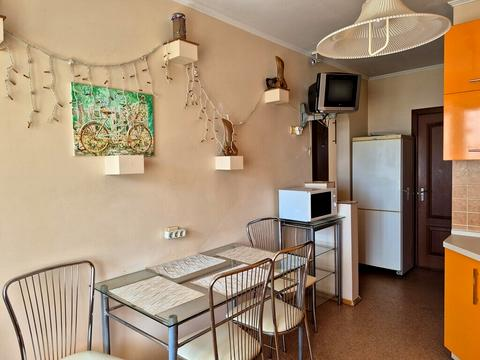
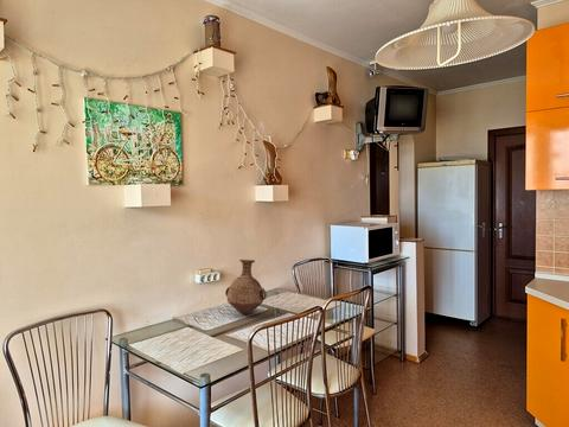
+ vase (244, 286)
